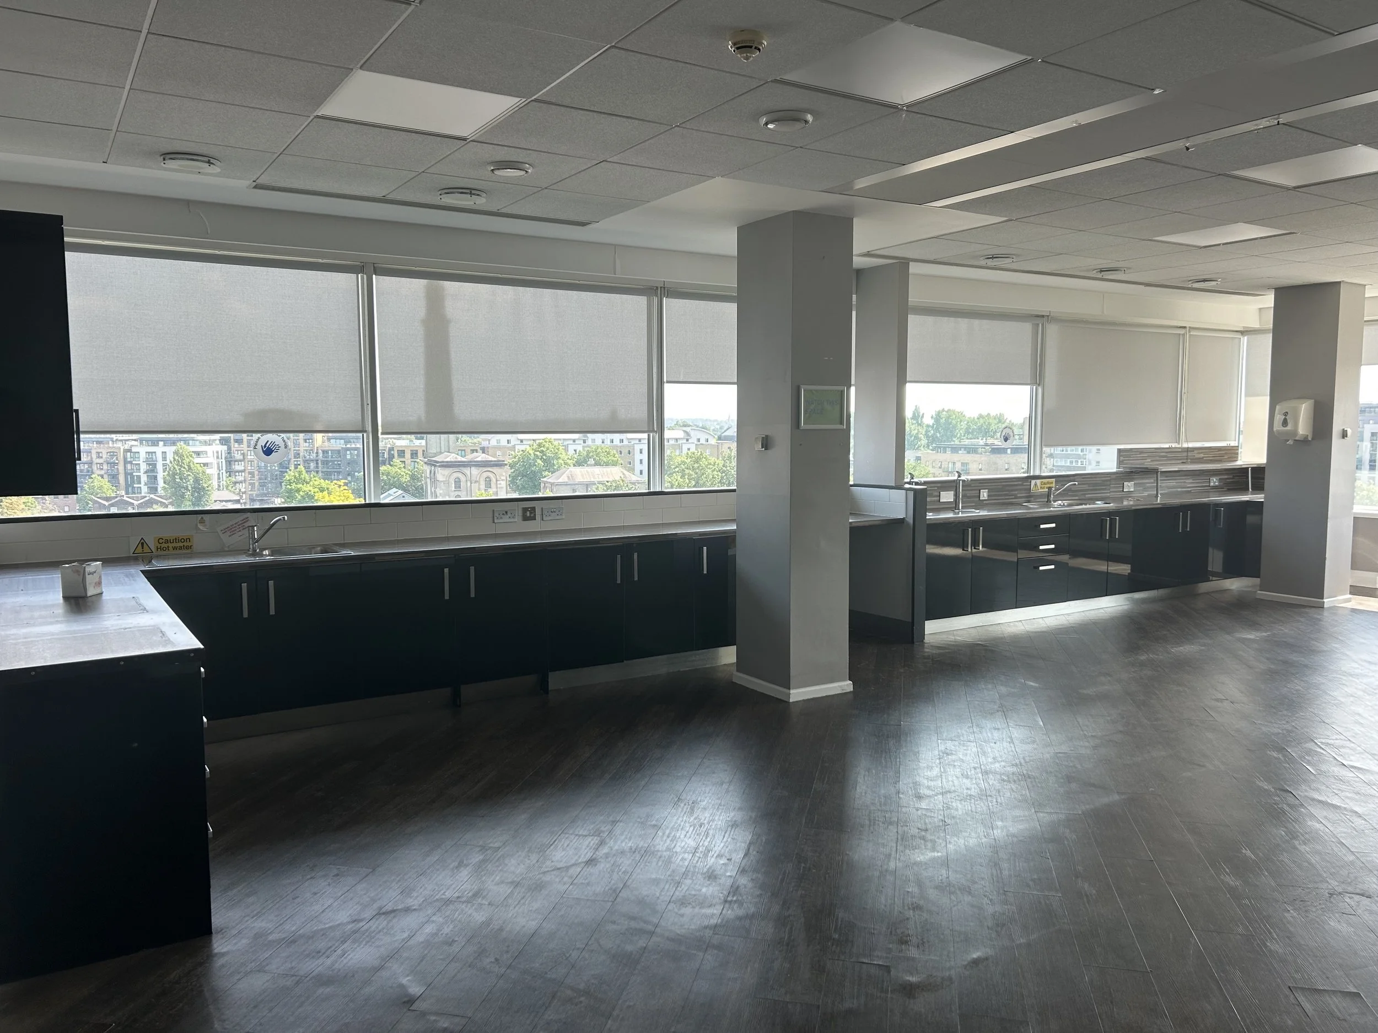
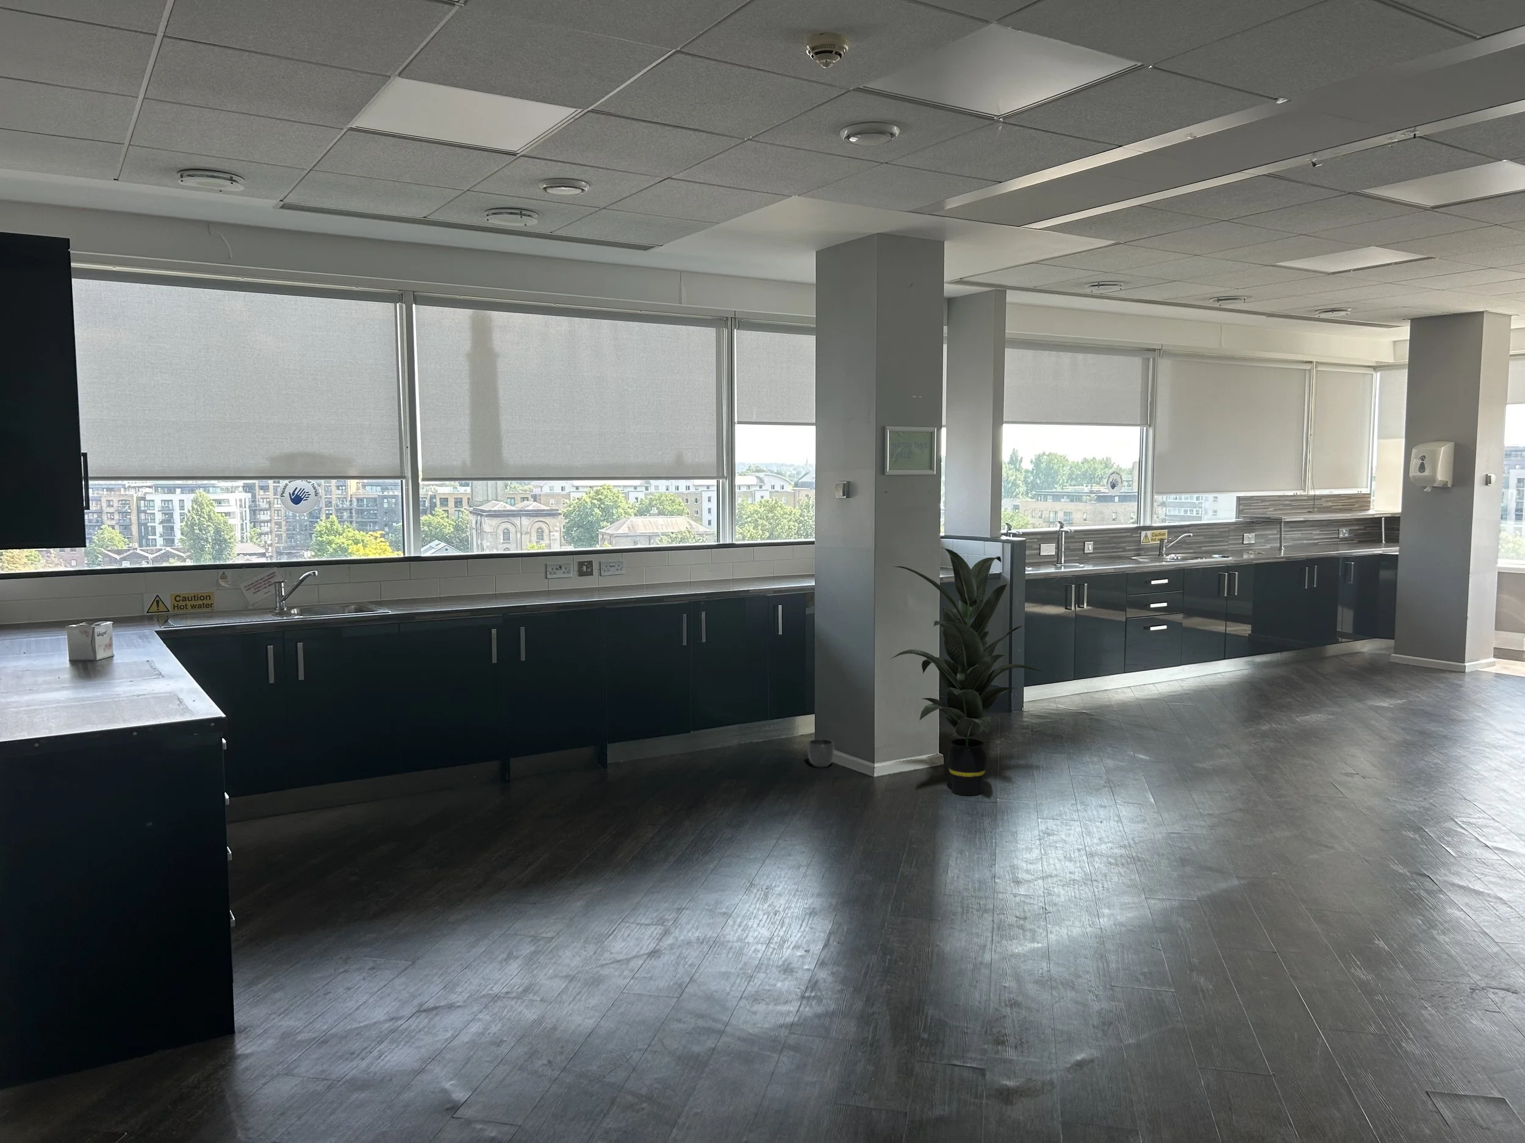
+ indoor plant (957, 669)
+ planter (820, 754)
